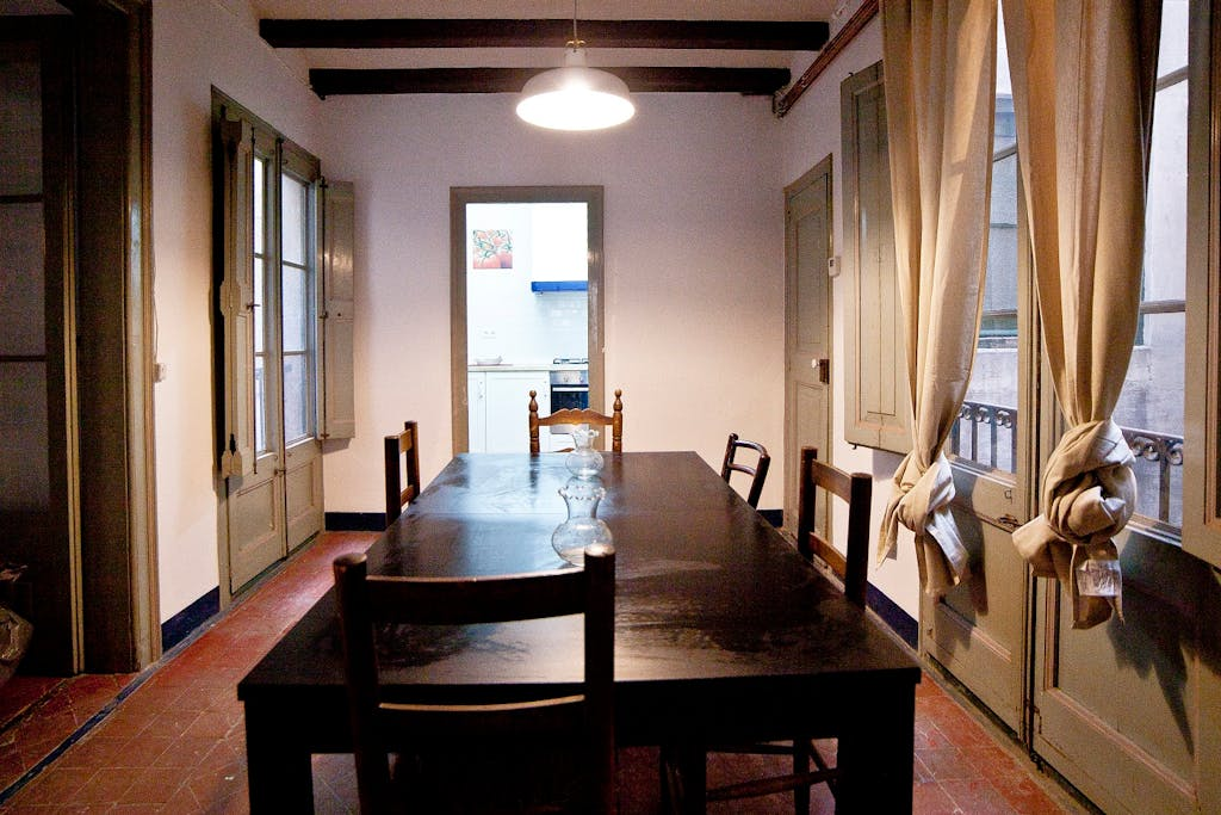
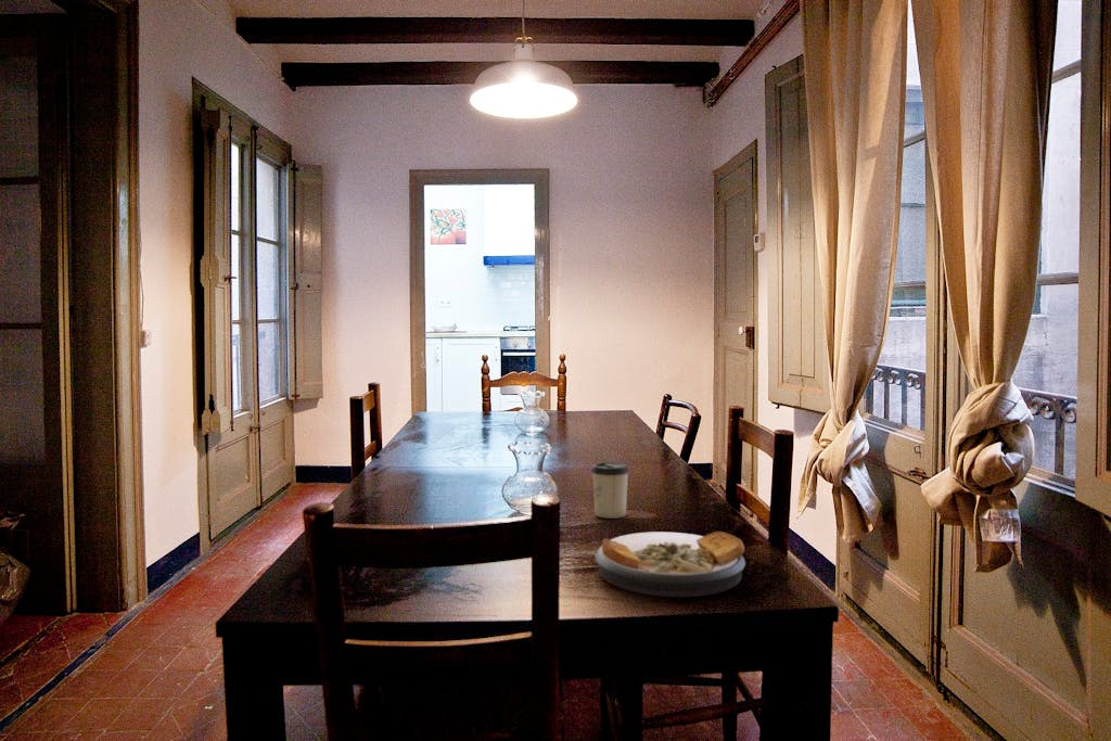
+ cup (610, 489)
+ plate (668, 554)
